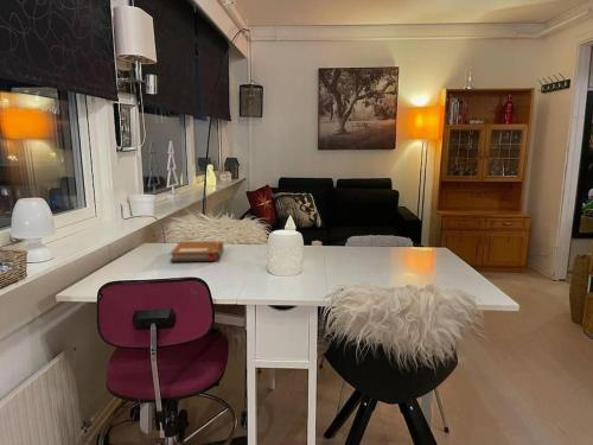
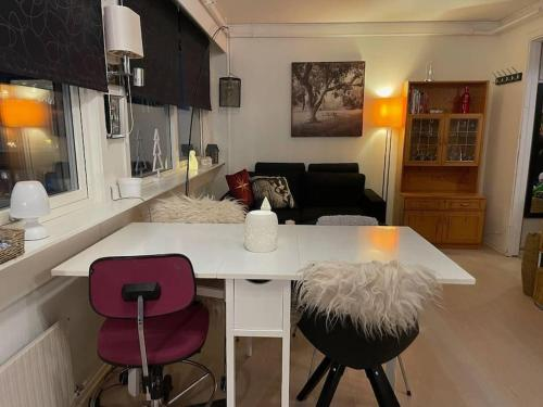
- notebook (198, 250)
